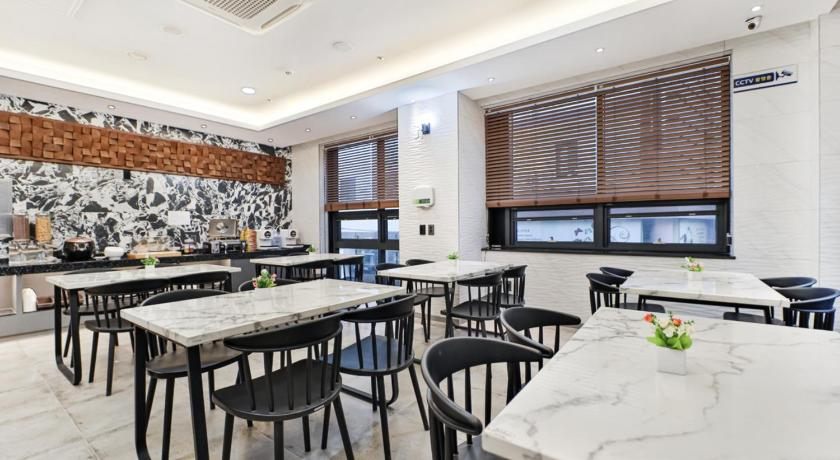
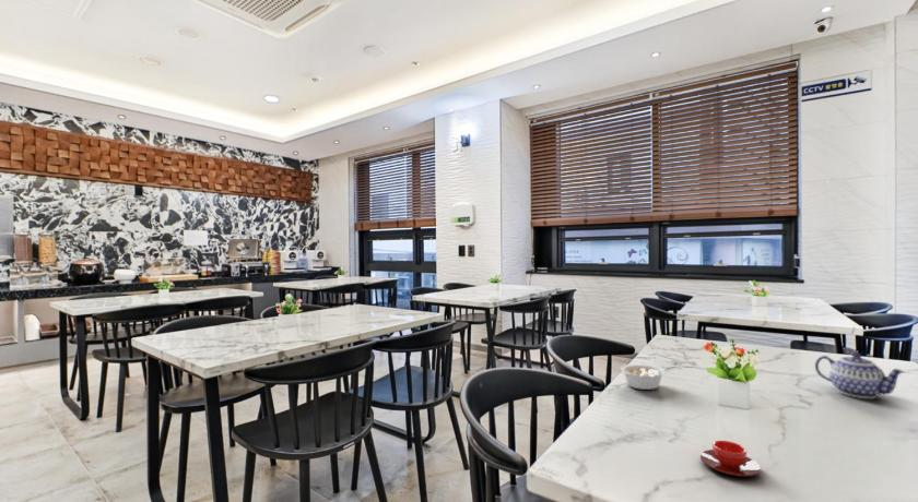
+ legume (644, 375)
+ teapot (857, 373)
+ teacup (729, 456)
